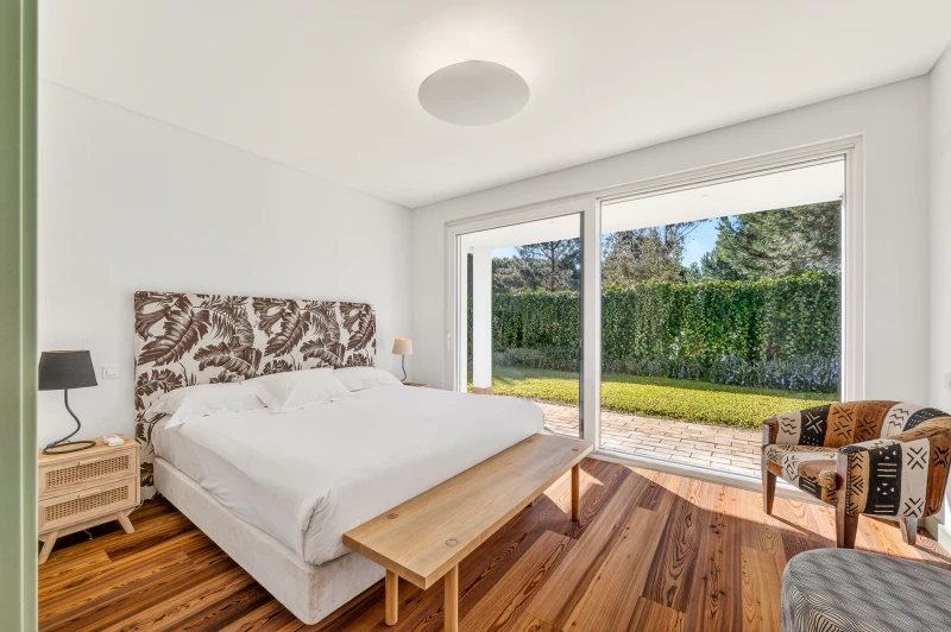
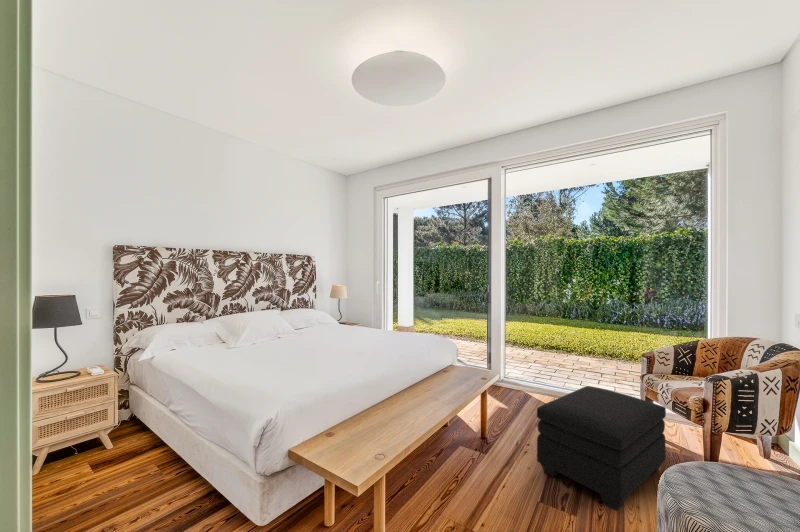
+ ottoman (601, 436)
